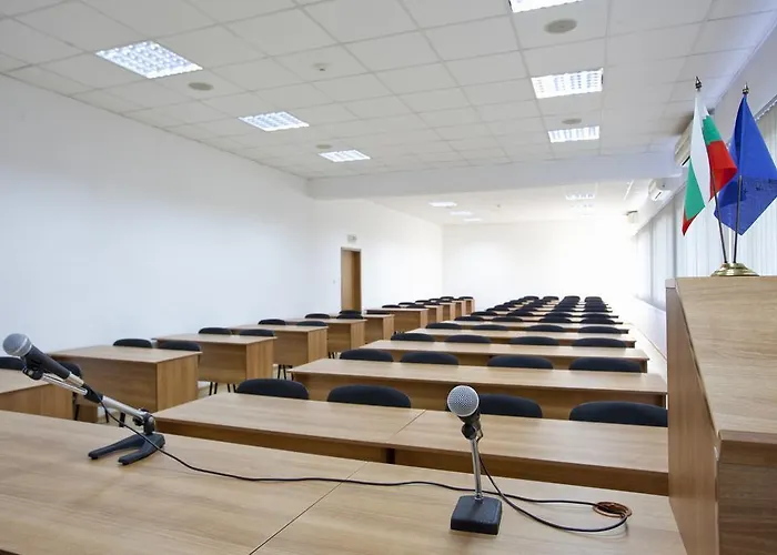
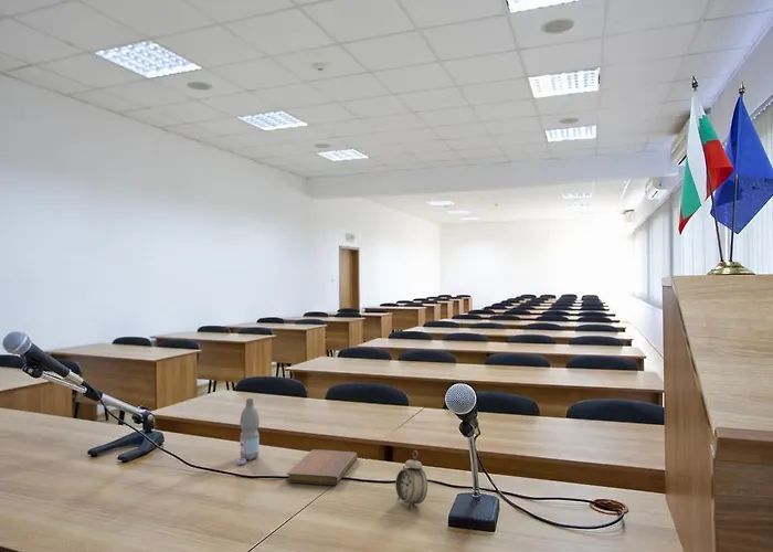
+ alarm clock (411, 477)
+ water bottle (246, 429)
+ notebook (324, 466)
